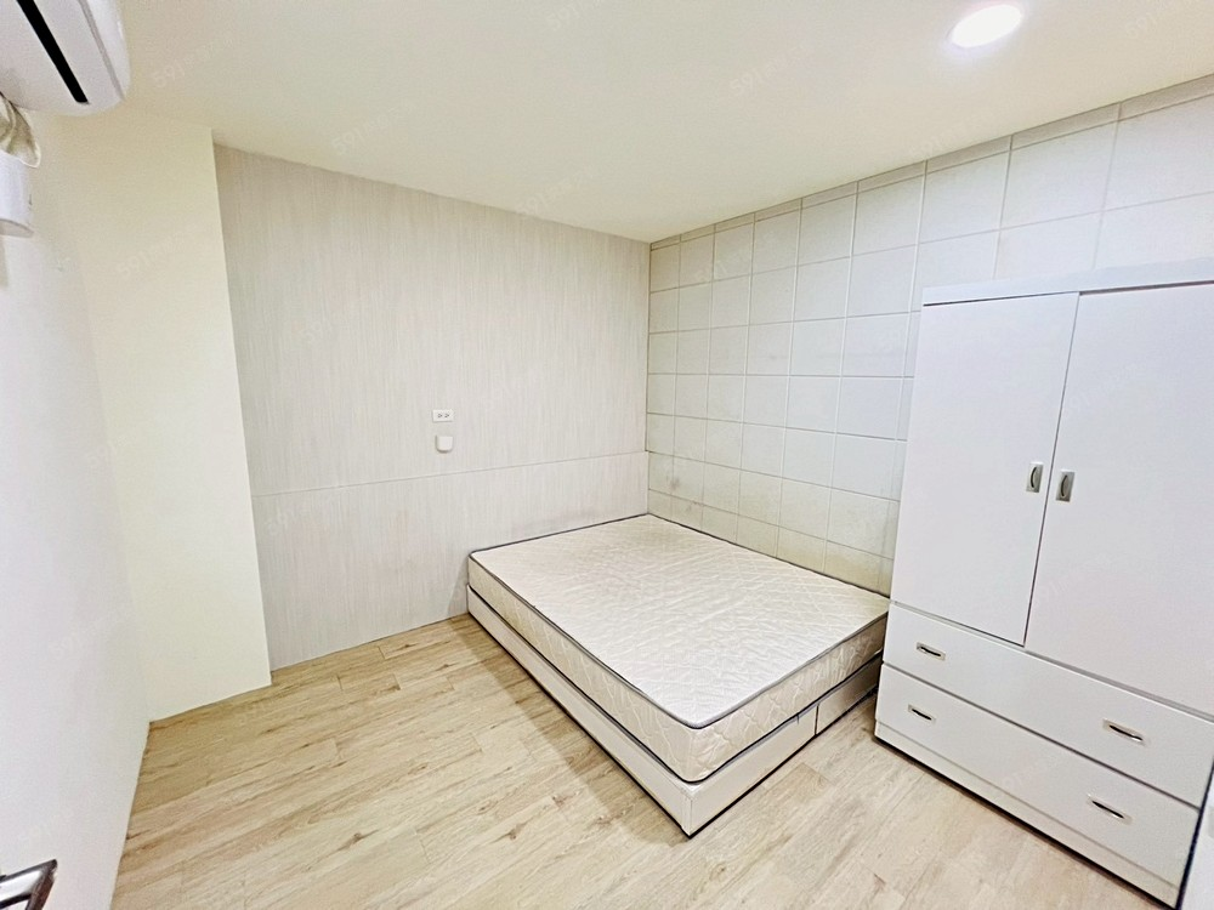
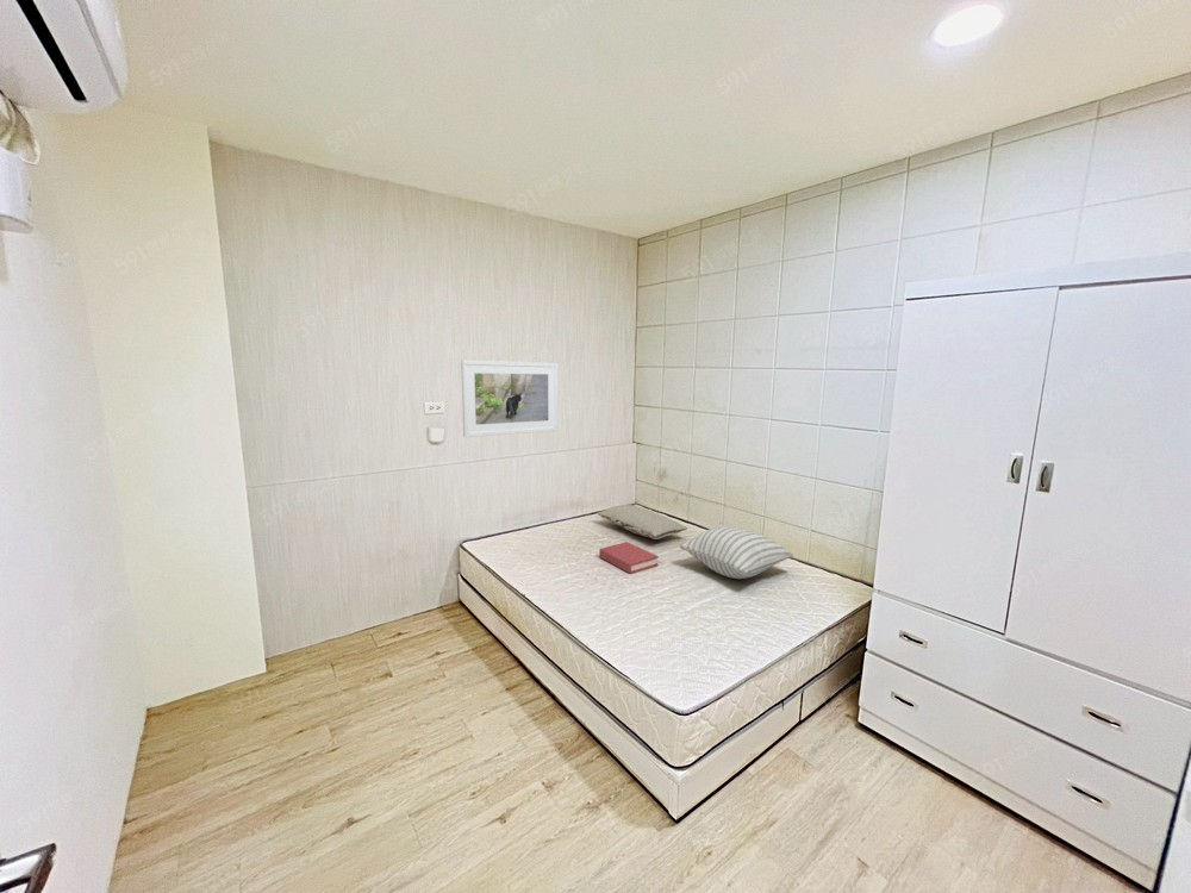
+ hardback book (628, 556)
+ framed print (512, 398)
+ pillow (640, 520)
+ pillow (735, 550)
